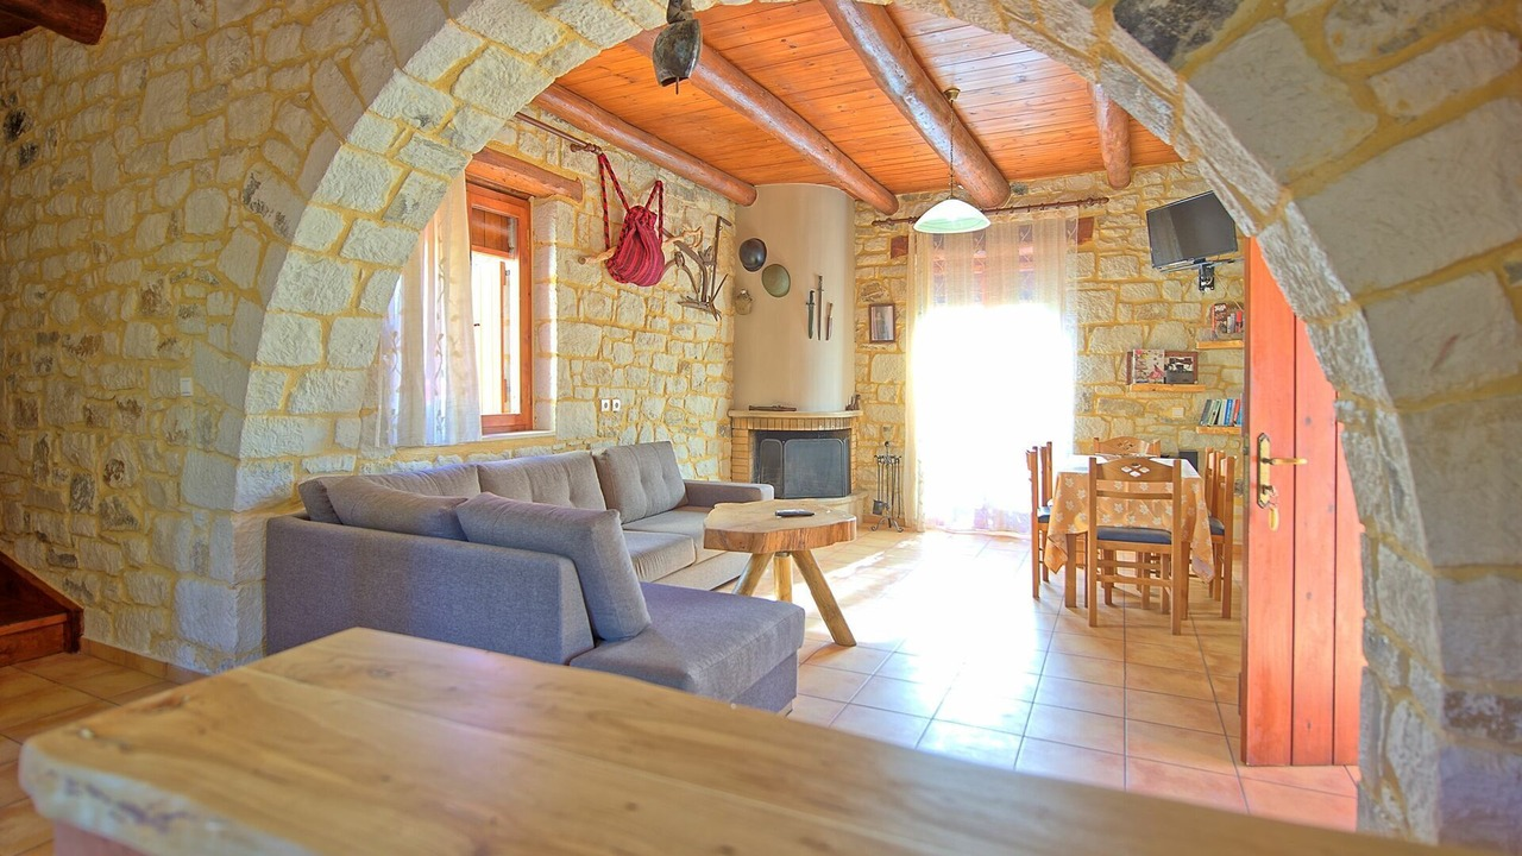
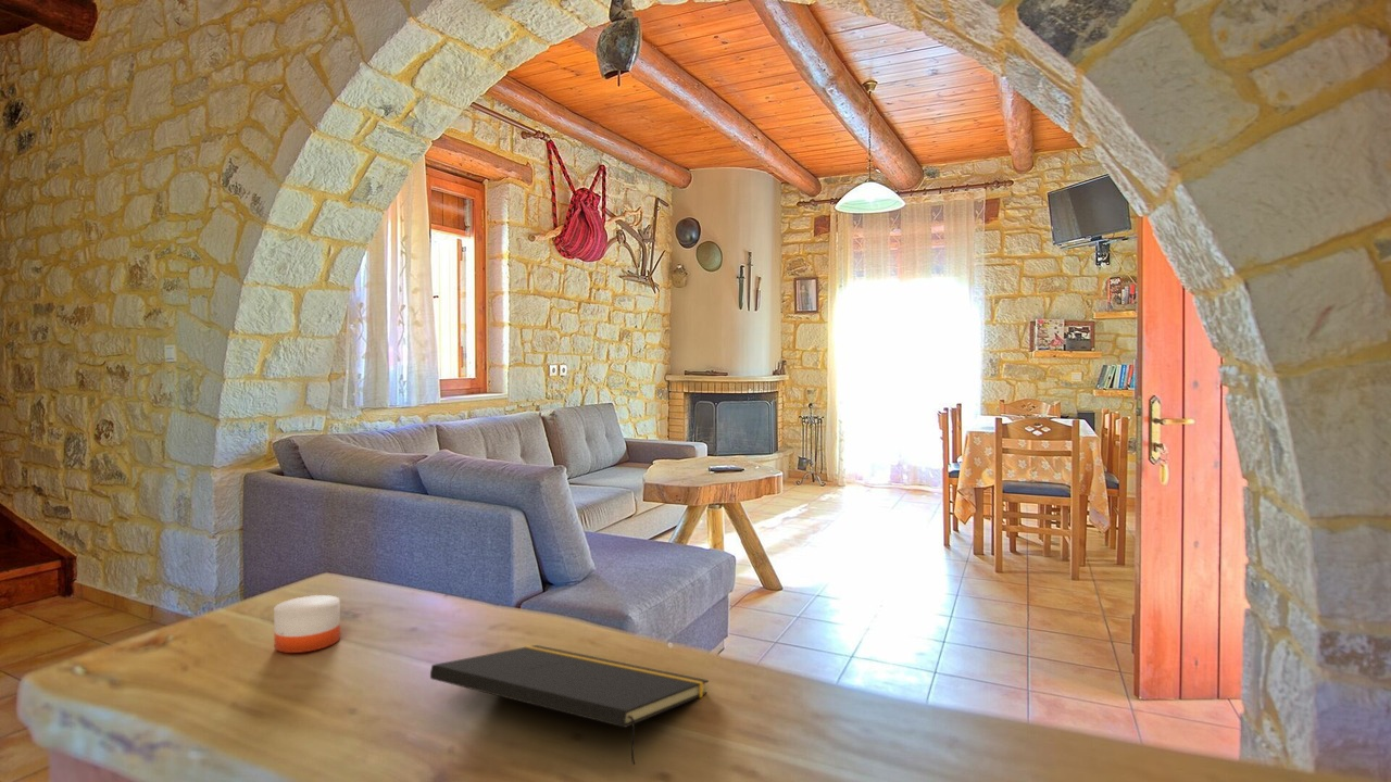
+ notepad (573, 679)
+ candle (306, 602)
